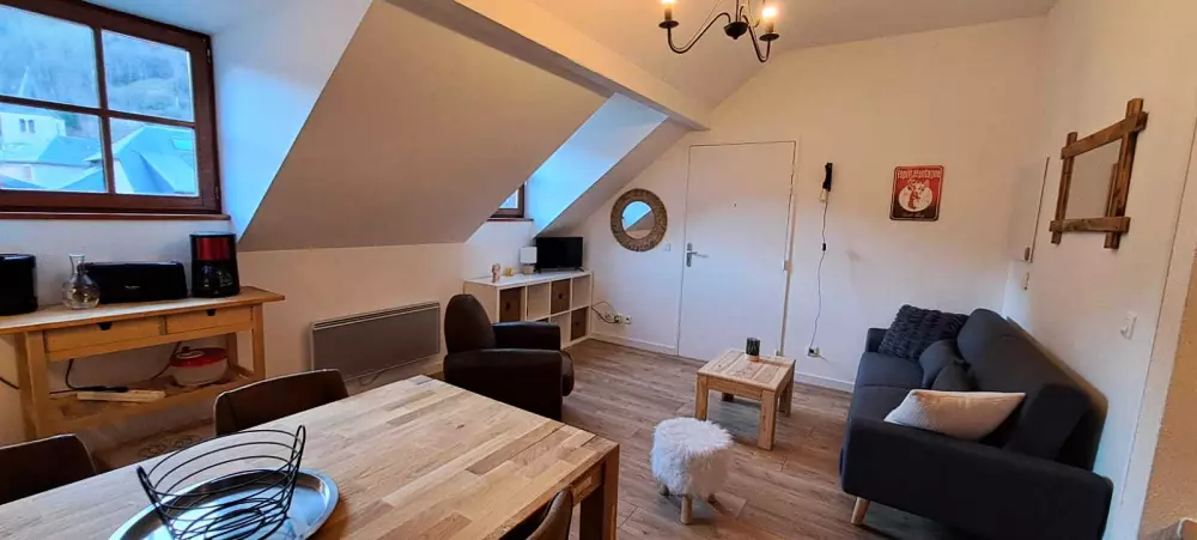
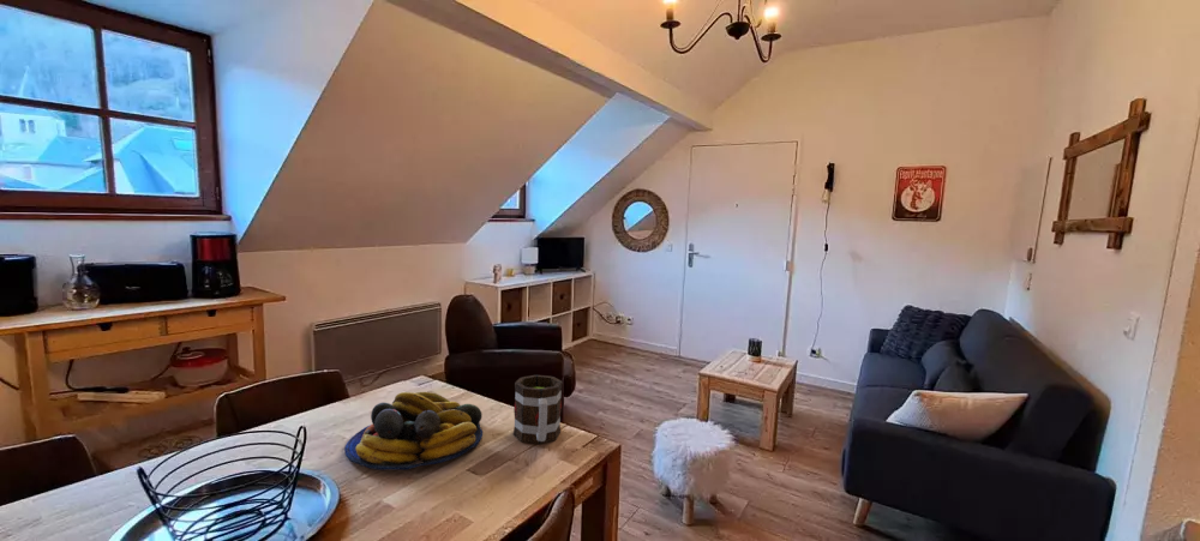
+ mug (539, 411)
+ fruit bowl (416, 417)
